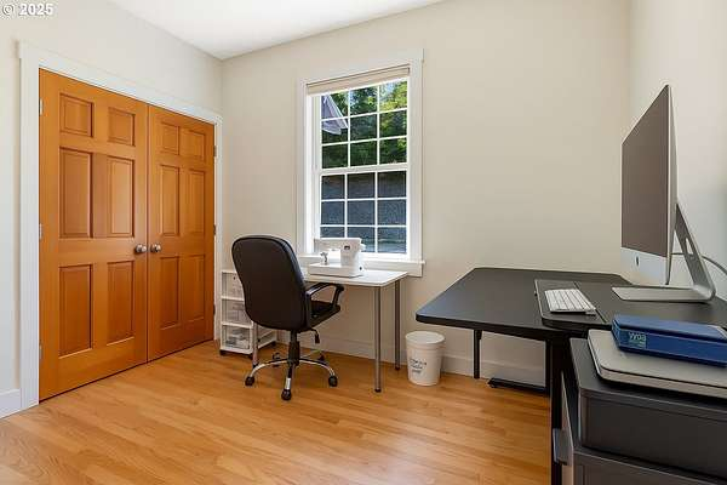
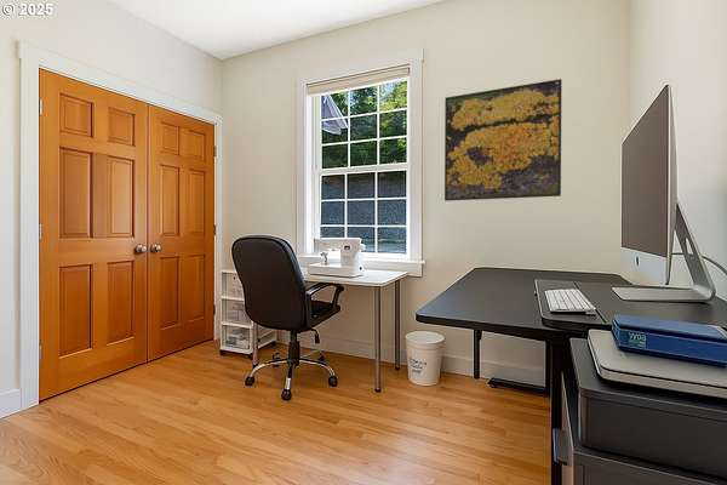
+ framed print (499, 143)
